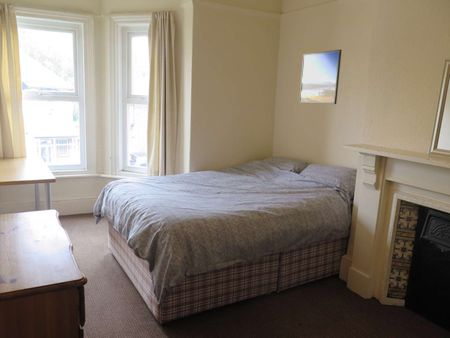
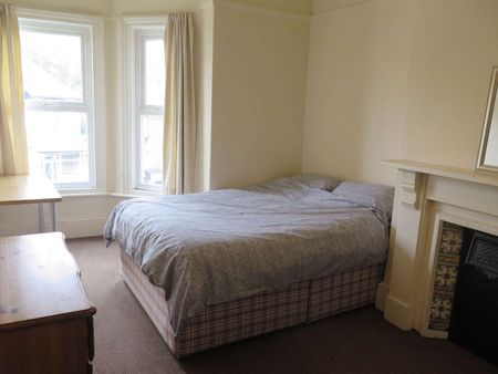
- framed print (319, 78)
